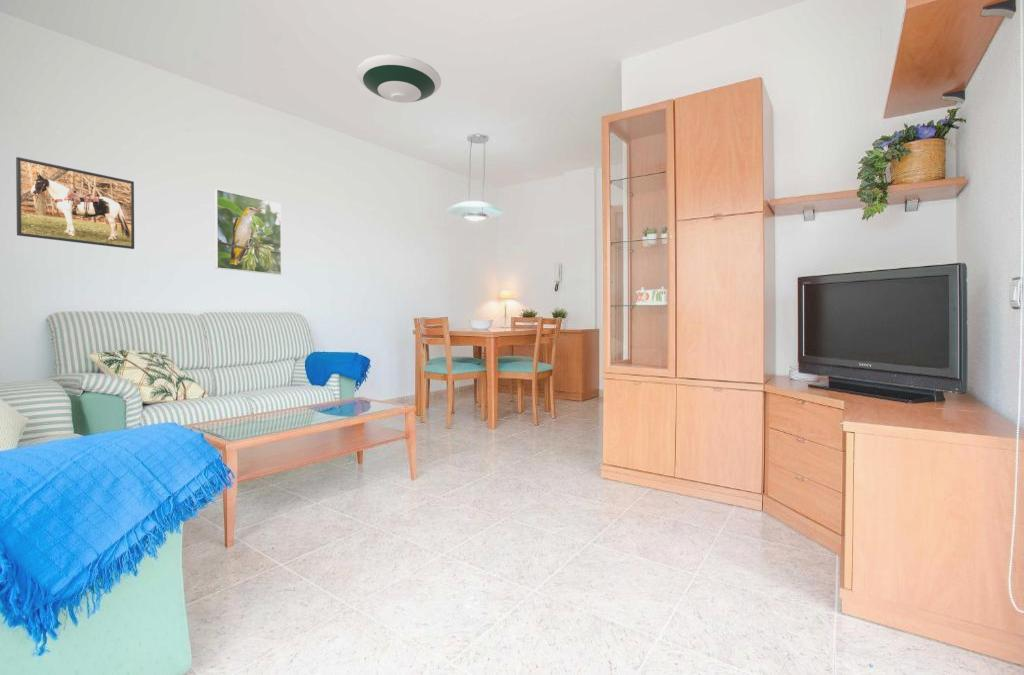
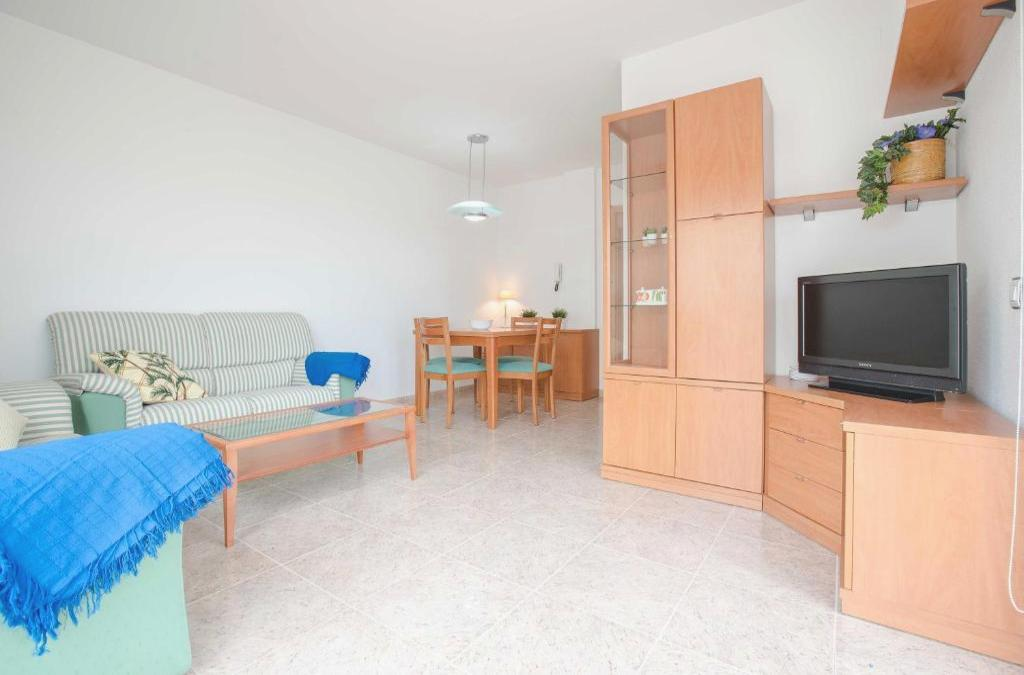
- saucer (399, 88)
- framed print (249, 234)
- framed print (79, 206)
